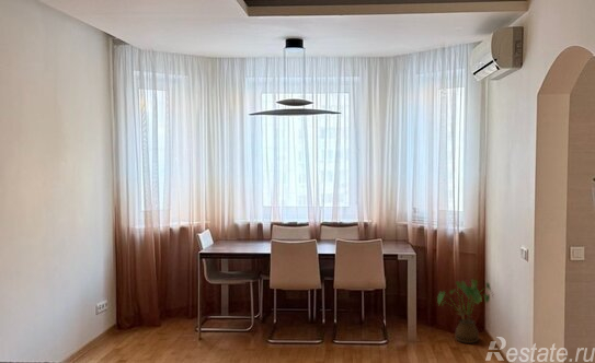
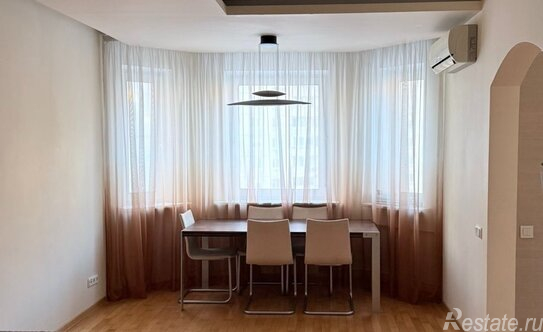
- house plant (464, 311)
